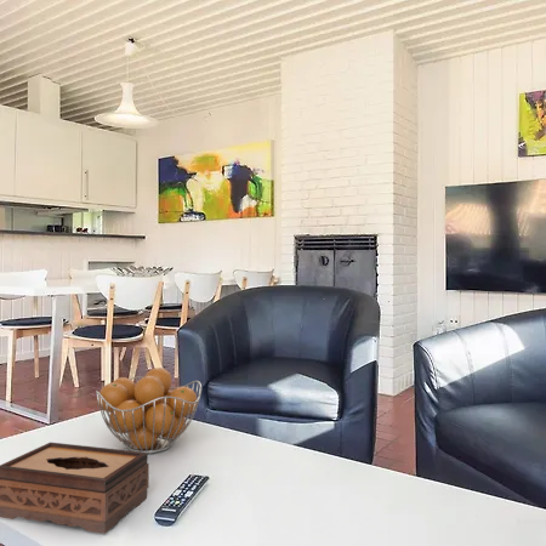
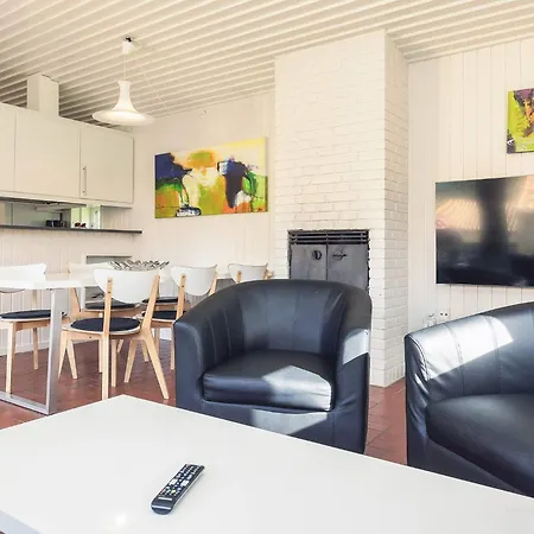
- fruit basket (149, 408)
- tissue box (74, 483)
